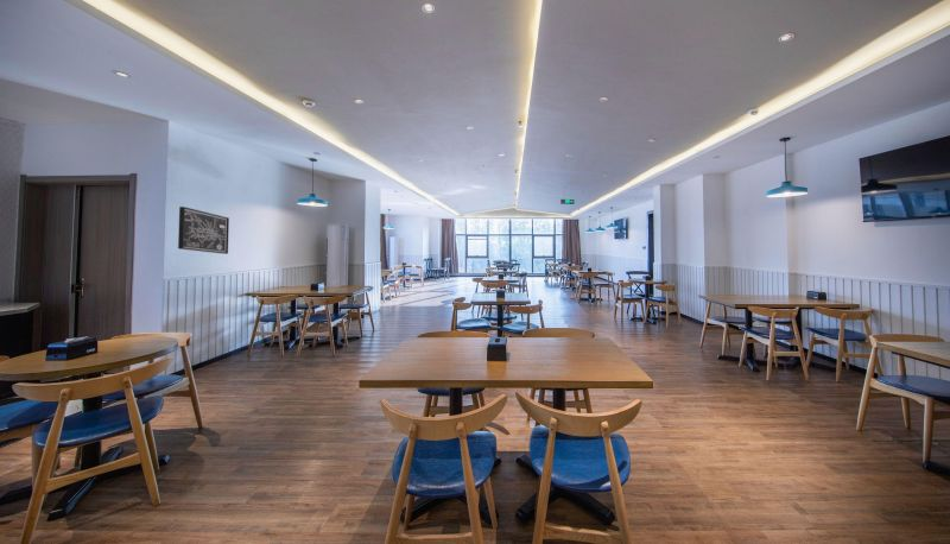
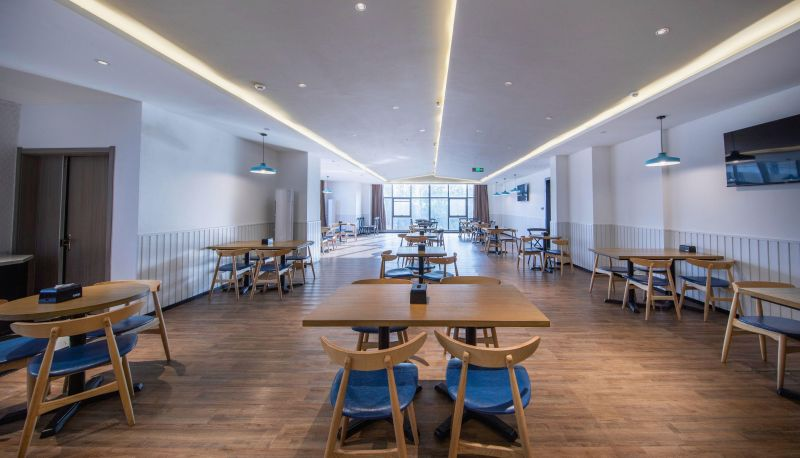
- wall art (205, 232)
